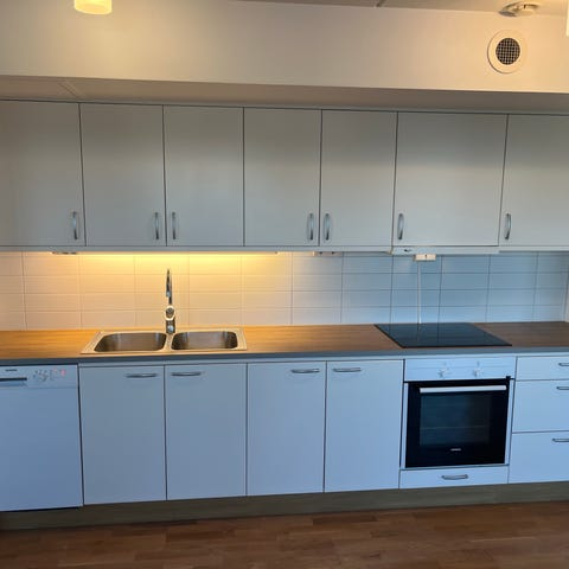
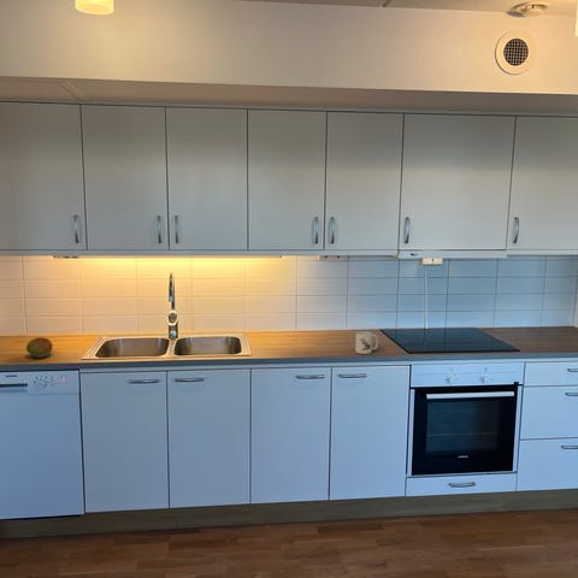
+ mug (366, 342)
+ fruit (39, 347)
